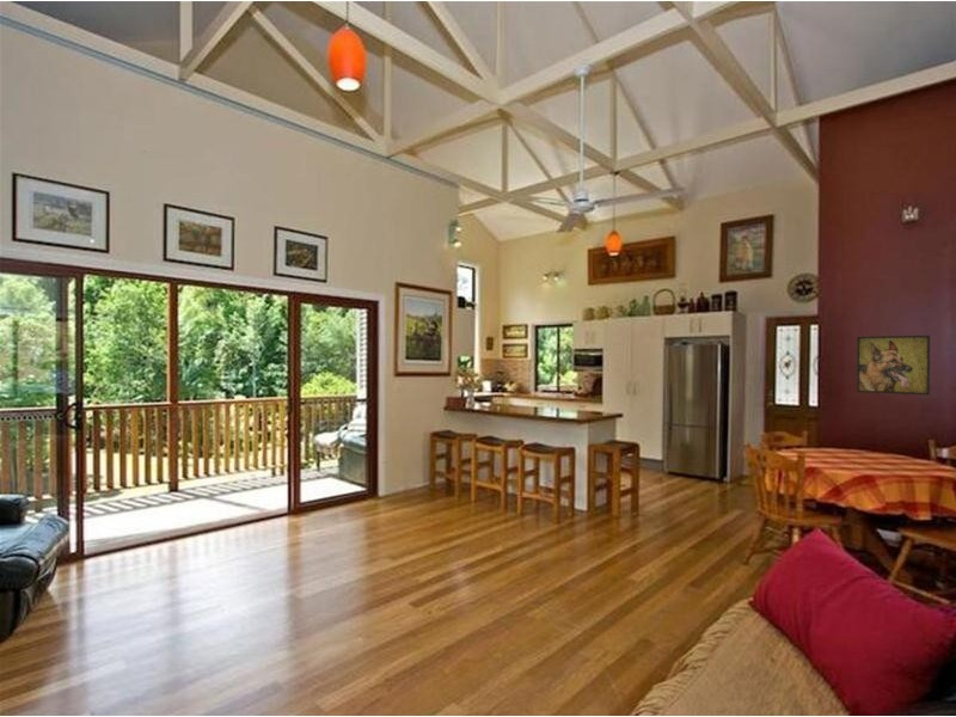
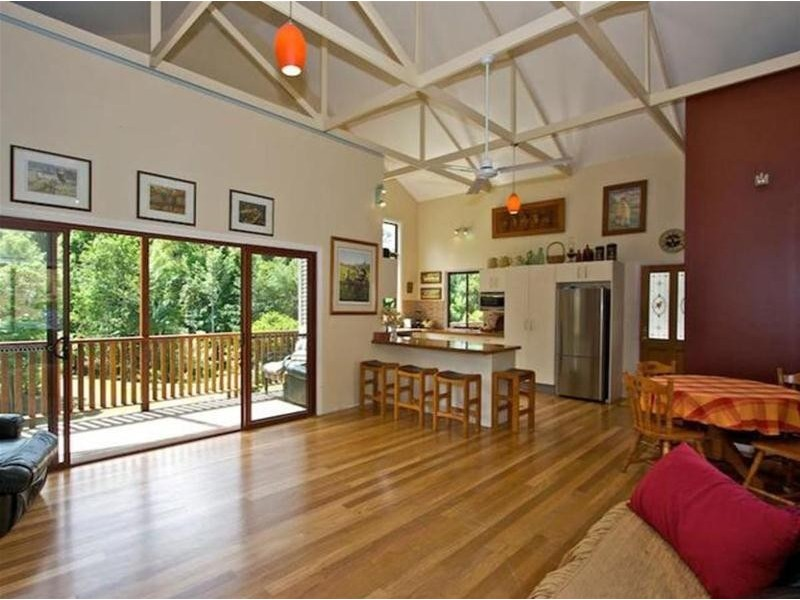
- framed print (891, 364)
